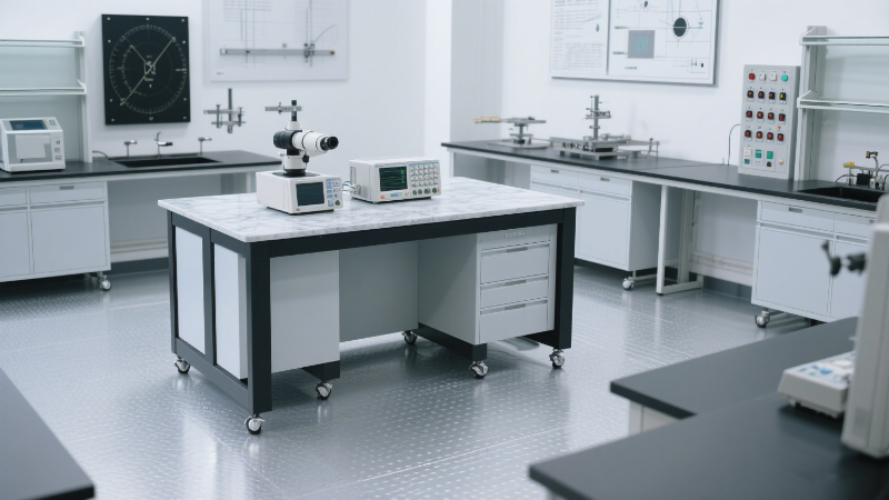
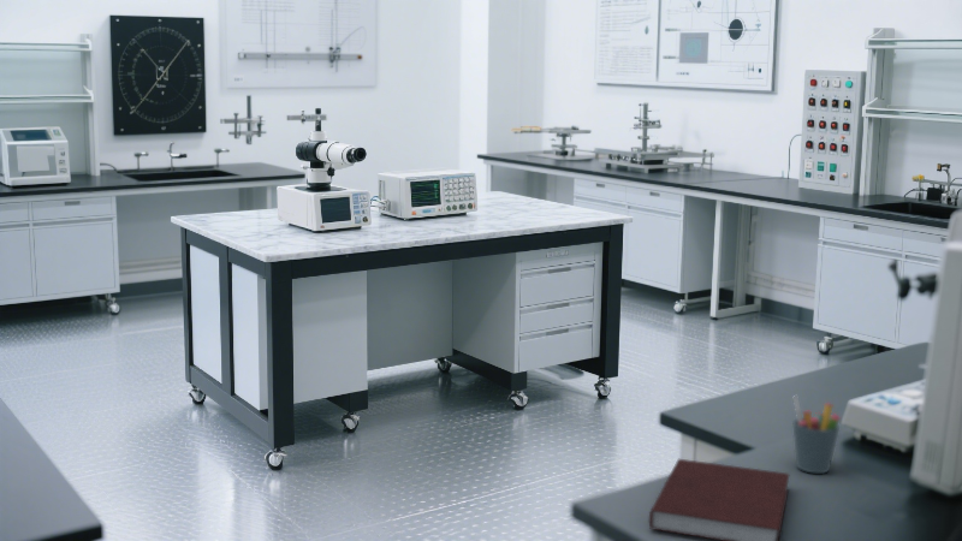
+ pen holder (815, 434)
+ notebook (721, 499)
